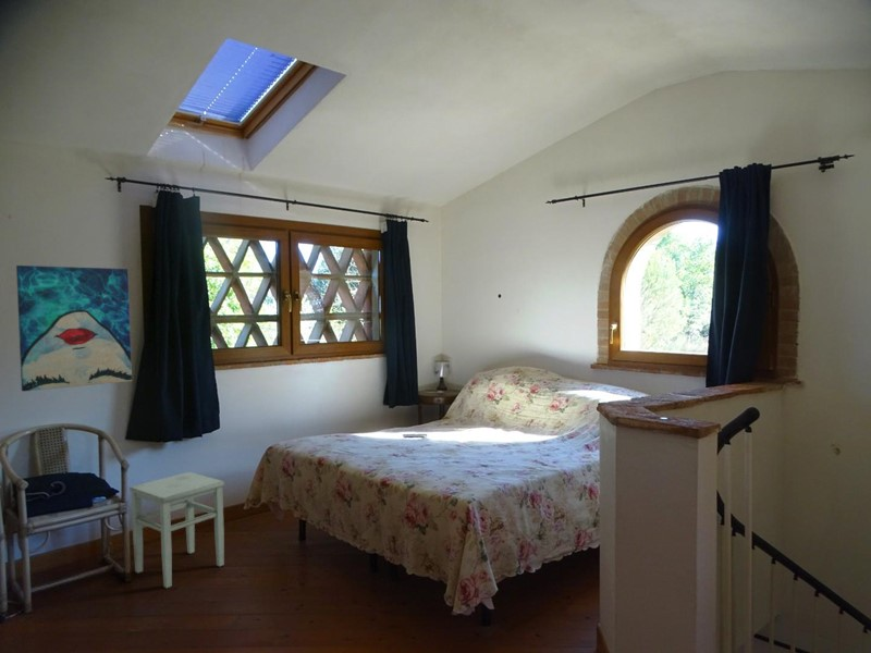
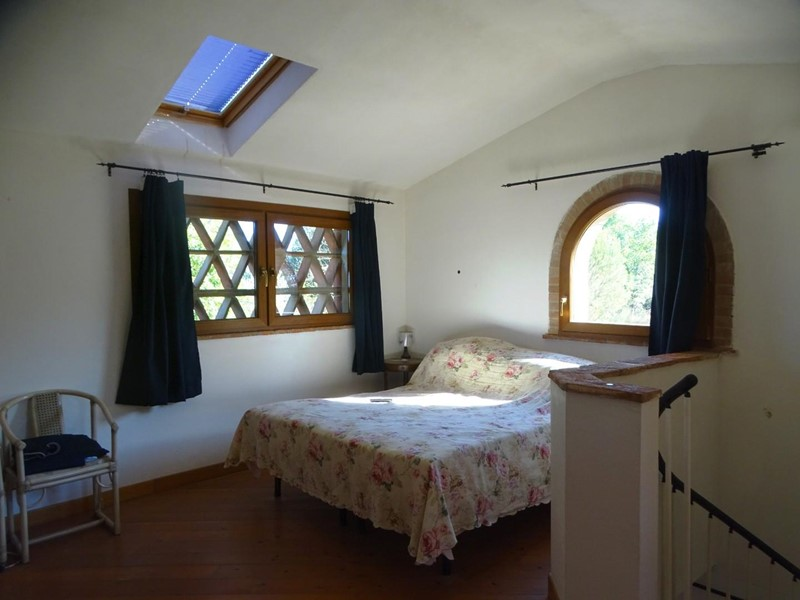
- stool (179, 526)
- wall art (77, 326)
